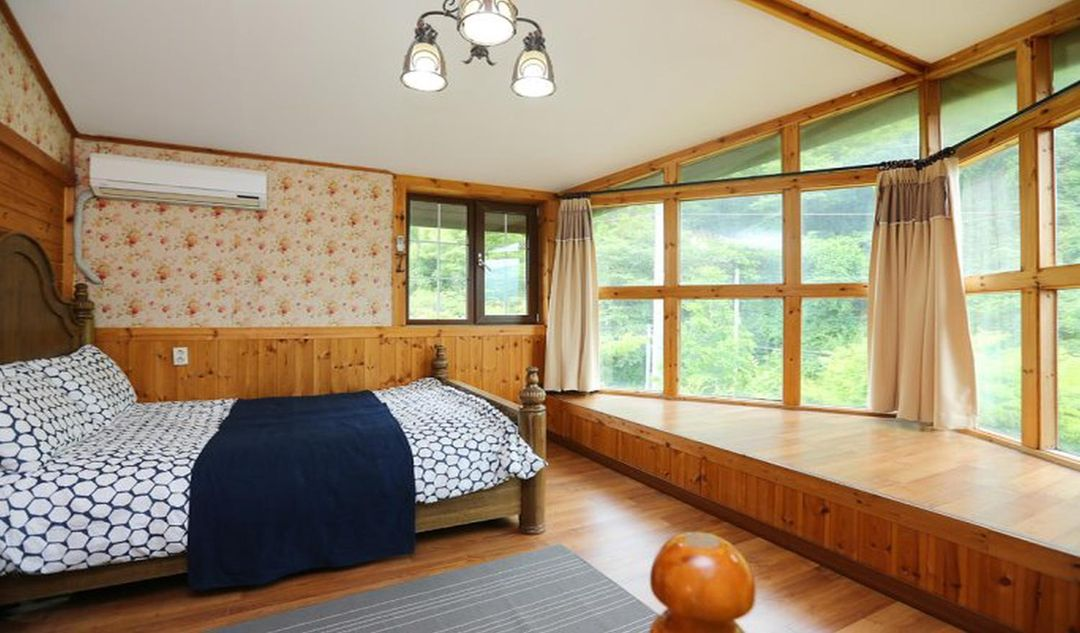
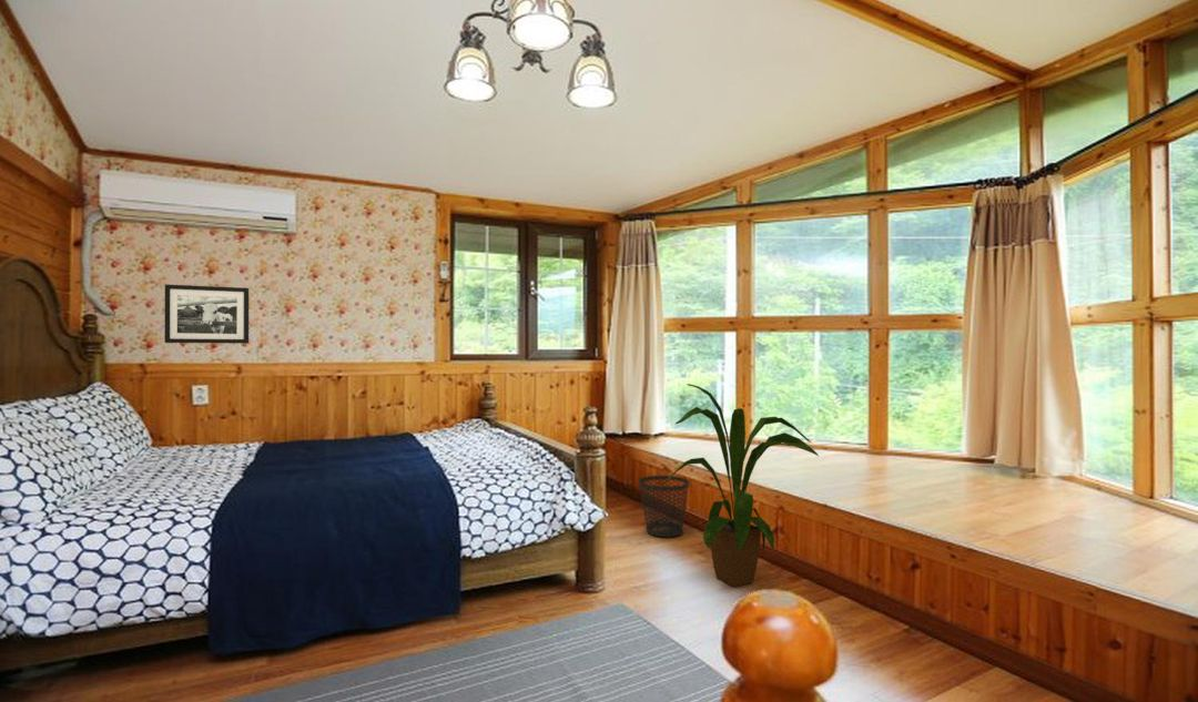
+ wastebasket (663, 506)
+ picture frame (207, 314)
+ house plant (744, 486)
